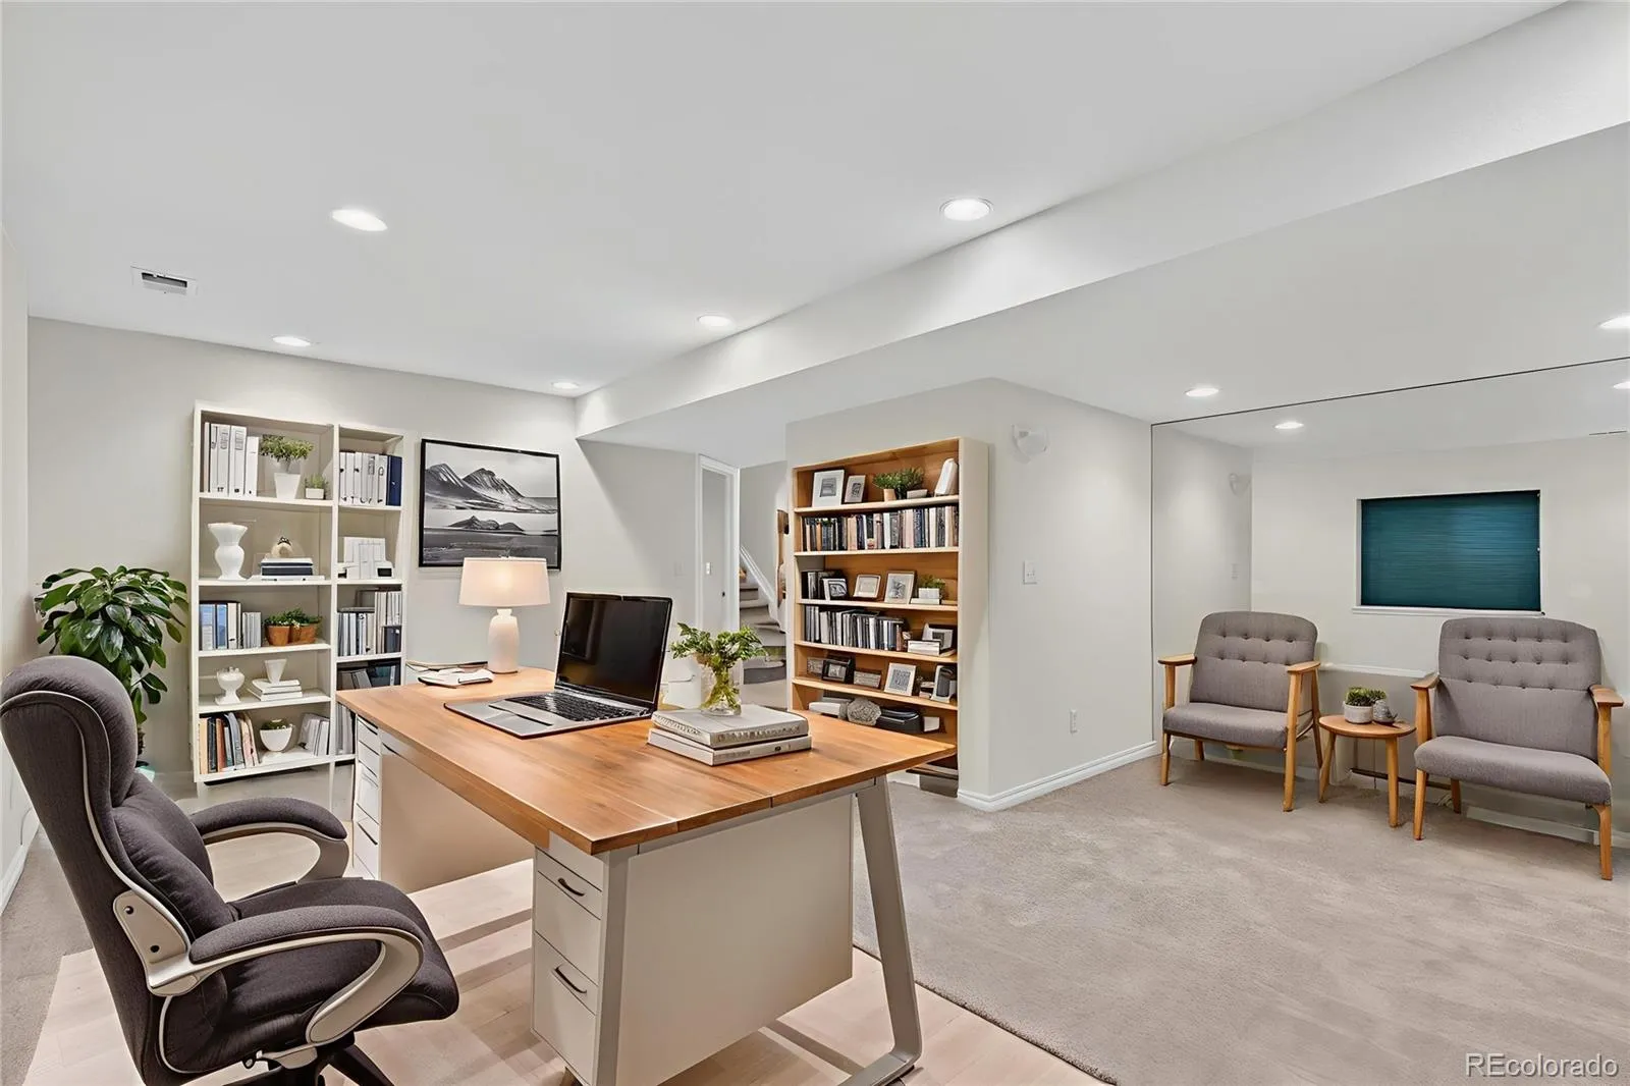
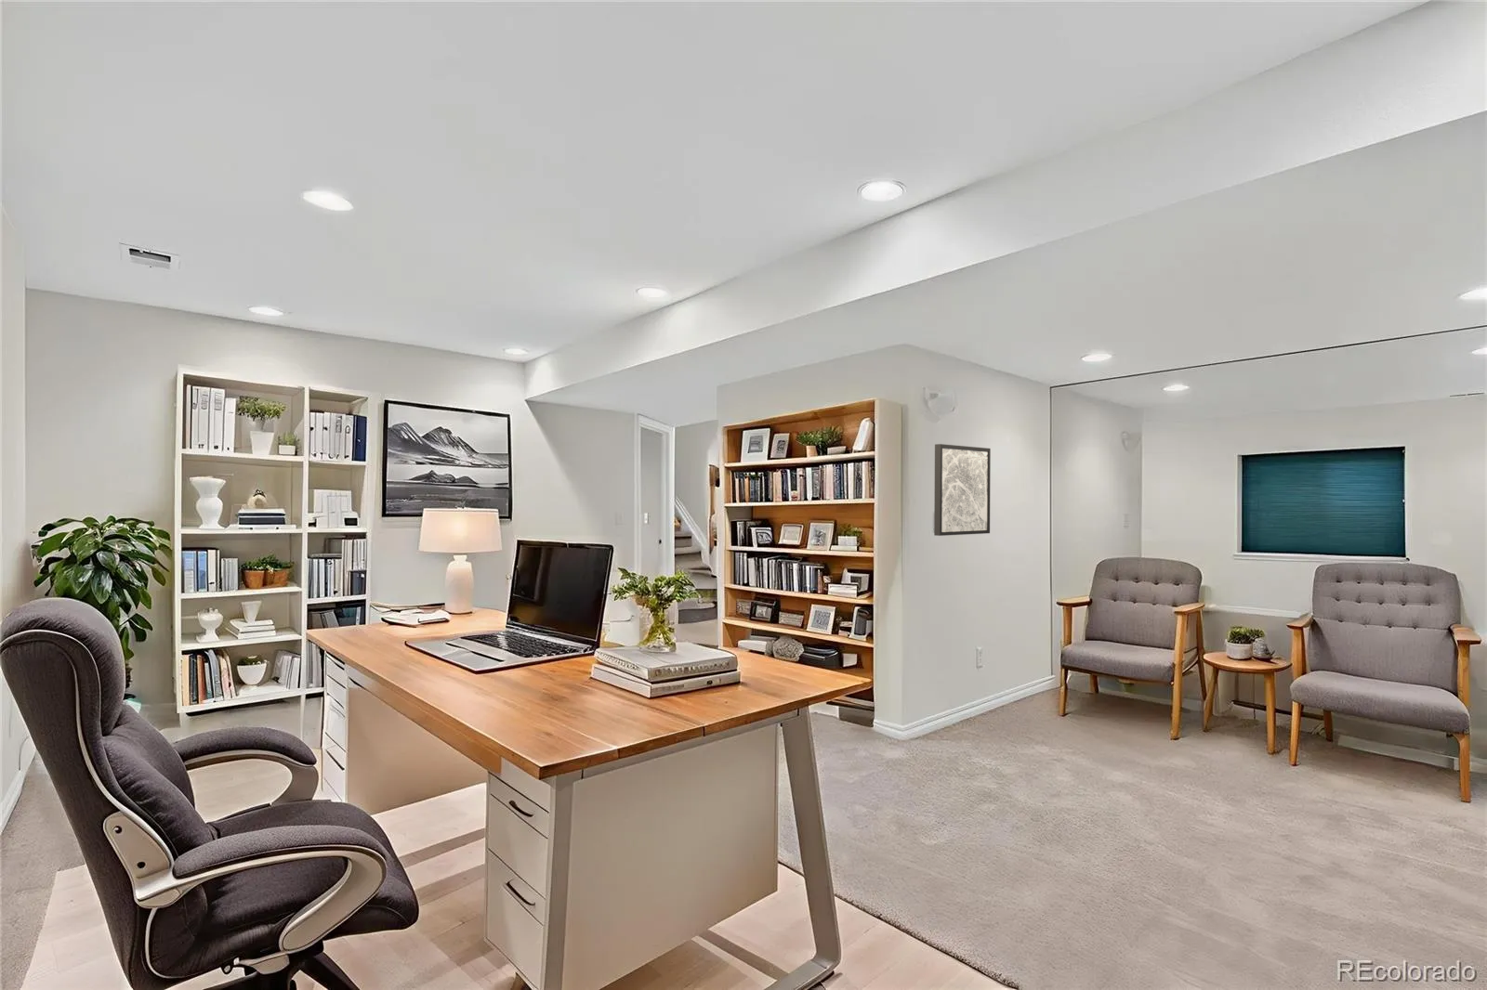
+ wall art (963, 491)
